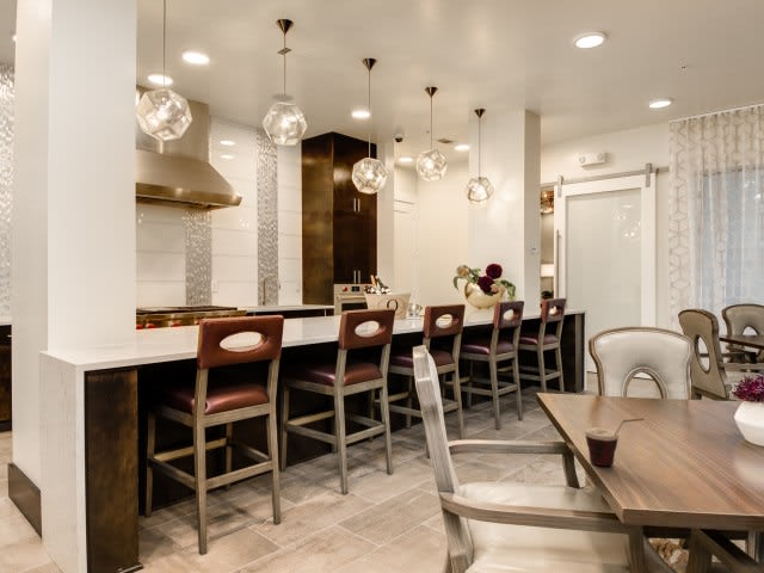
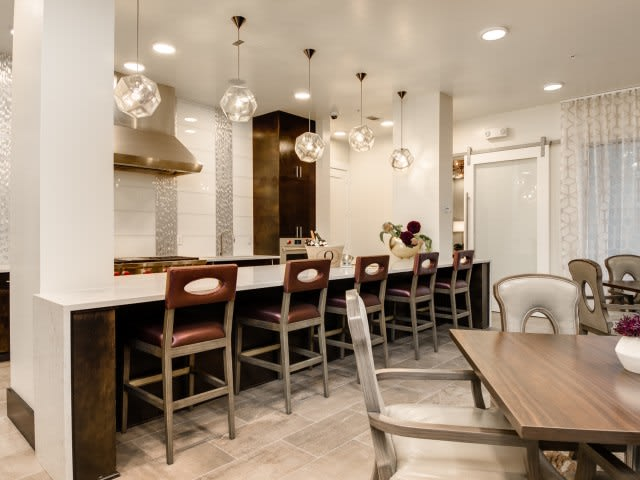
- cup (614, 439)
